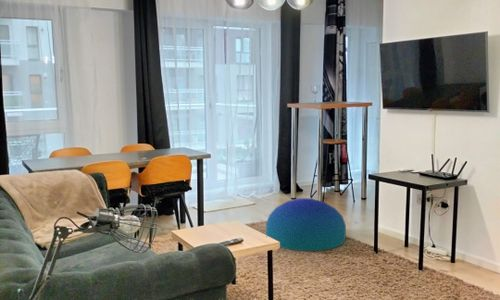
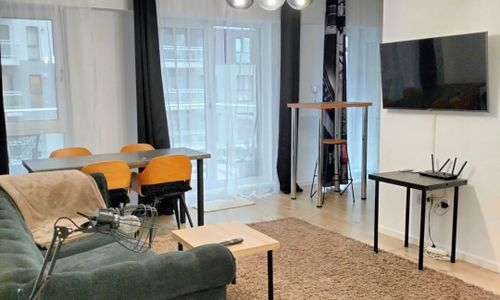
- pouf (305, 219)
